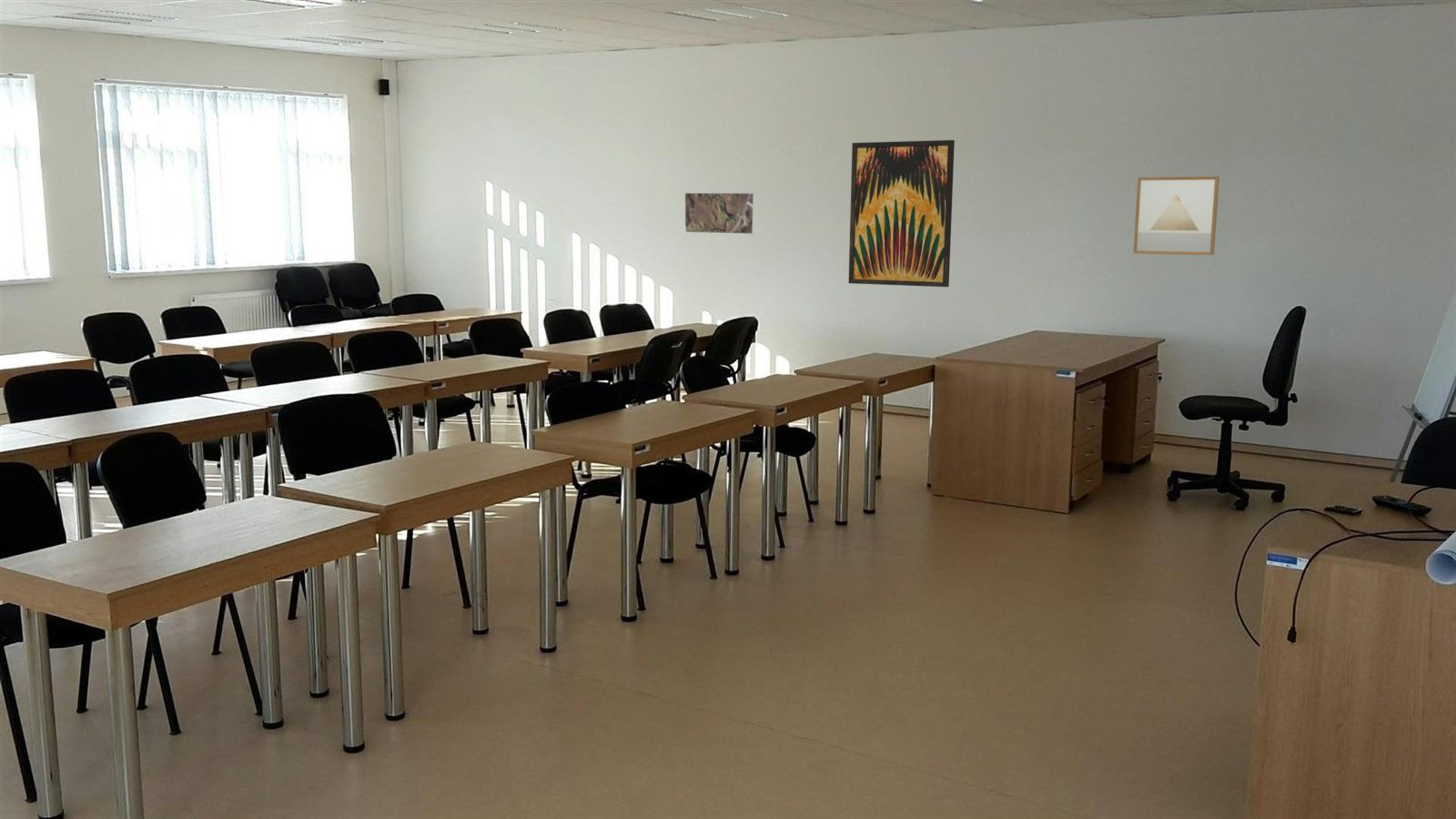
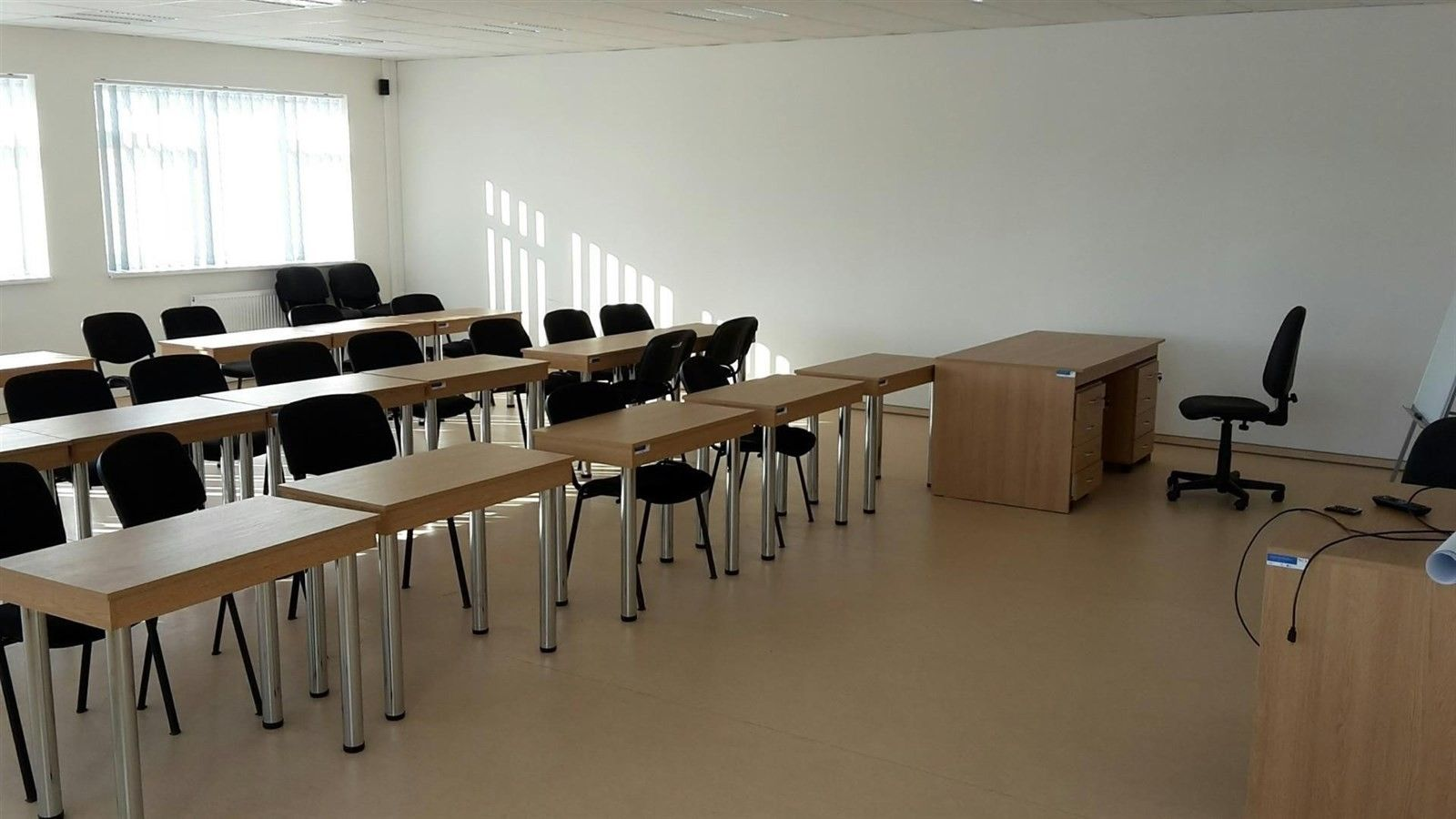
- map (718, 213)
- wall art (1175, 216)
- wall art (899, 214)
